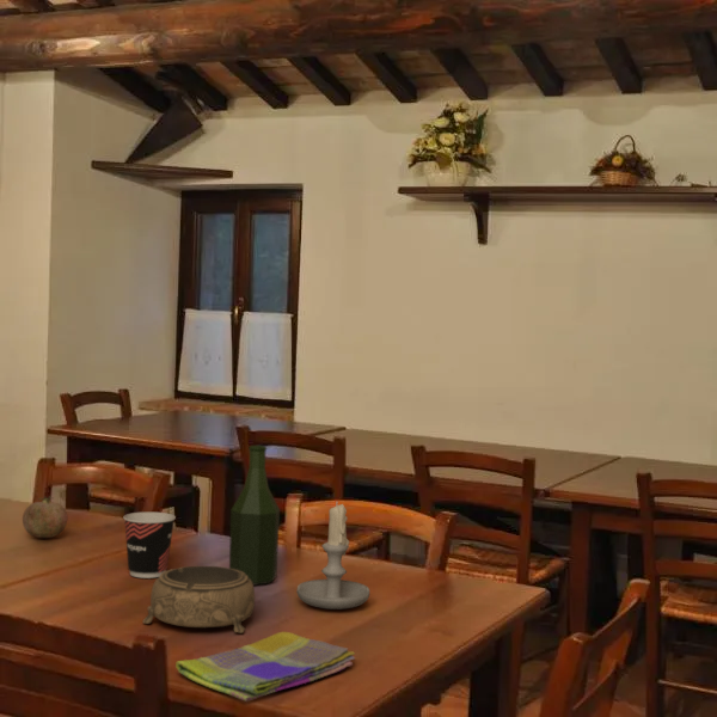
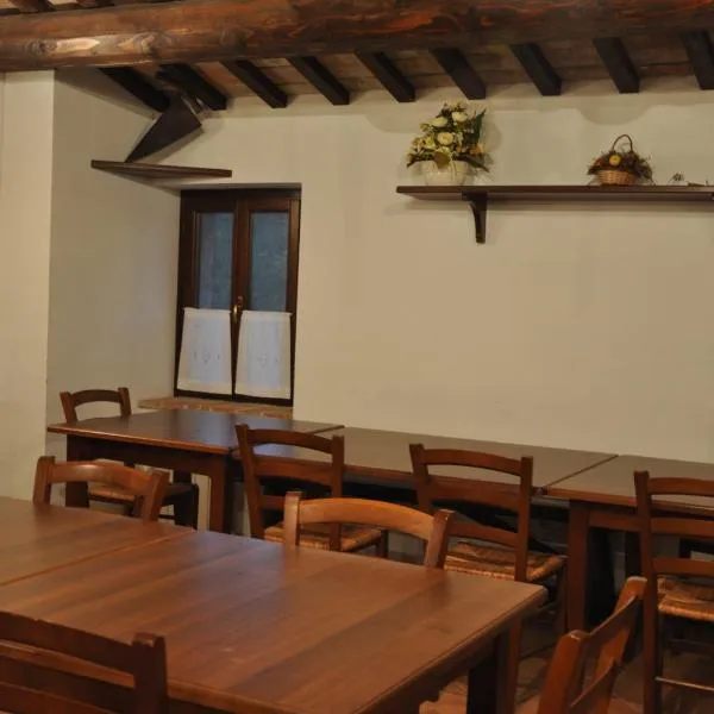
- bottle (255, 513)
- dish towel (266, 662)
- cup (148, 545)
- decorative bowl (206, 598)
- candle (335, 552)
- fruit (45, 516)
